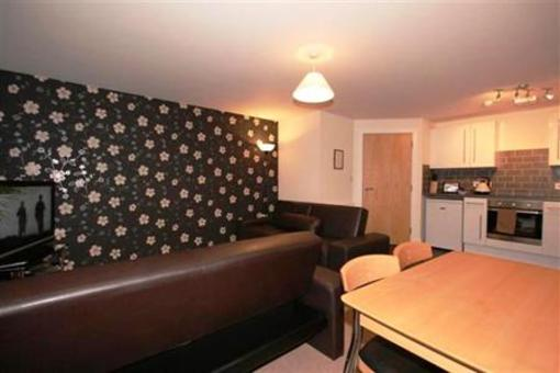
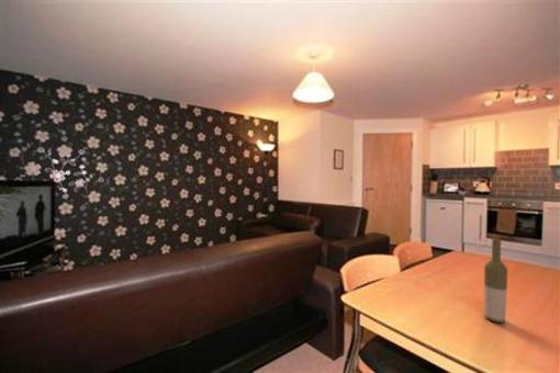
+ bottle (495, 279)
